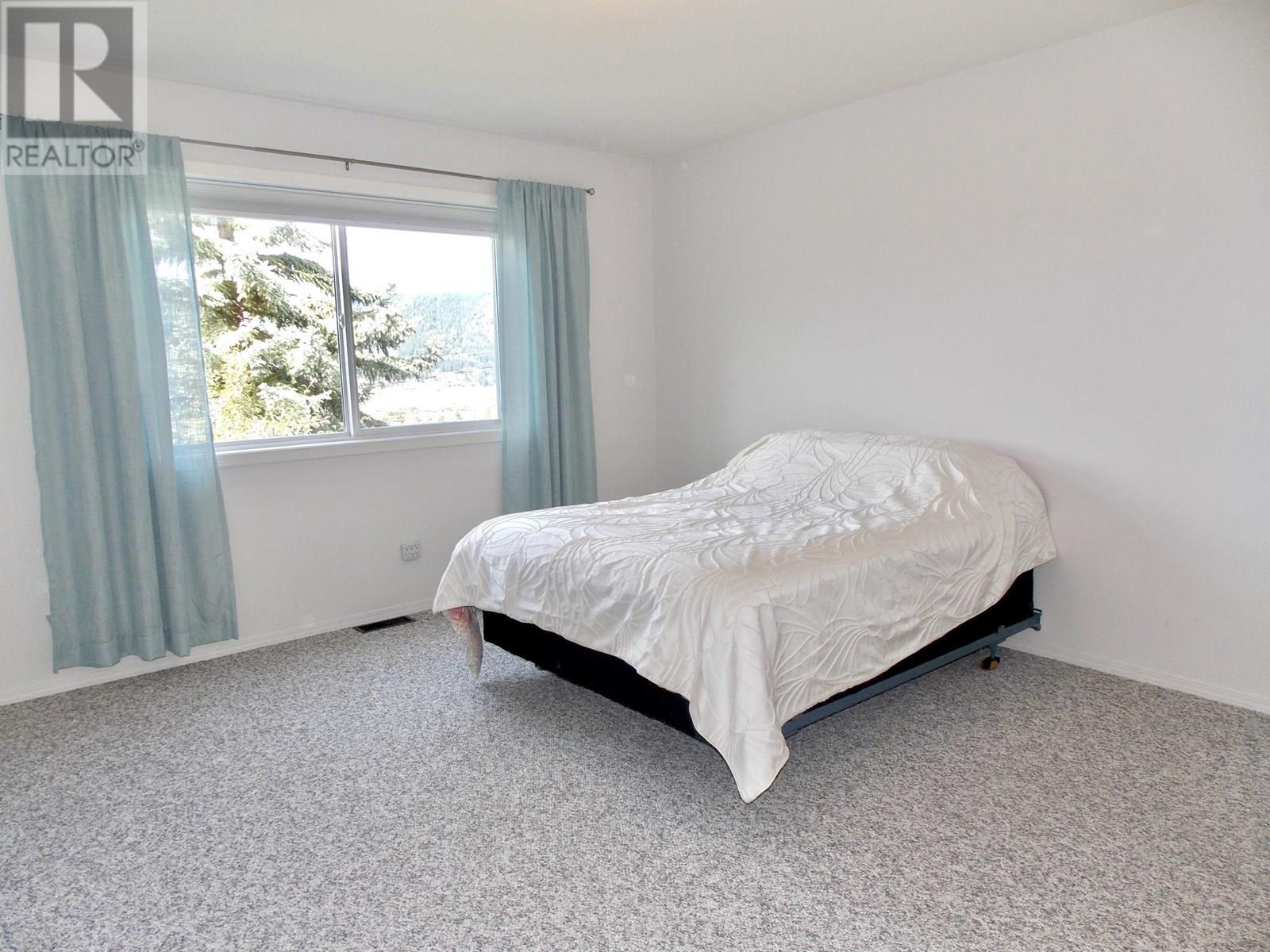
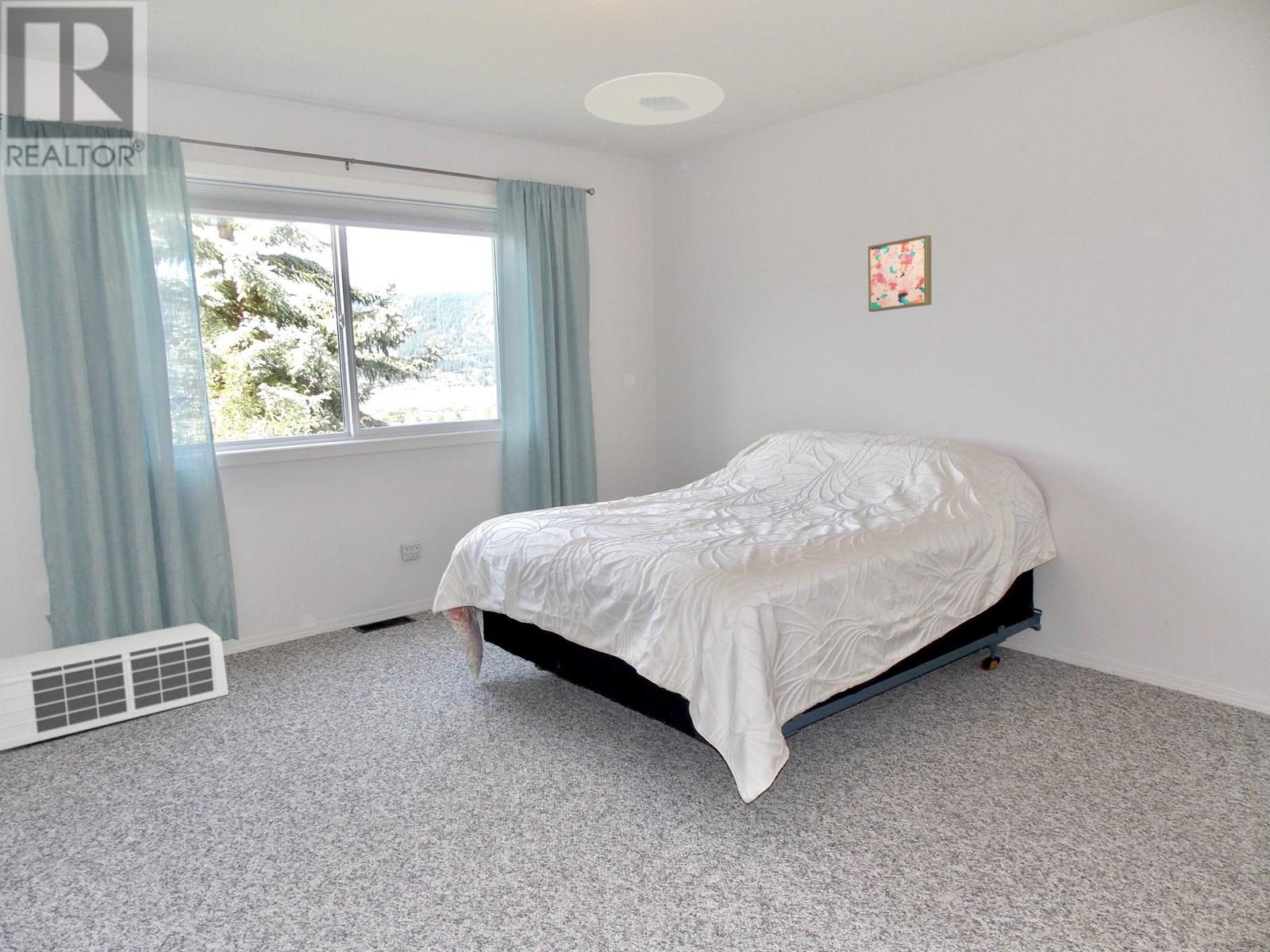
+ air conditioner (98, 679)
+ wall art (899, 274)
+ ceiling light (653, 94)
